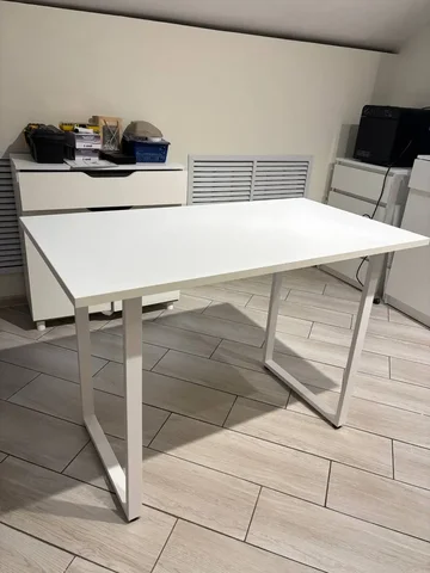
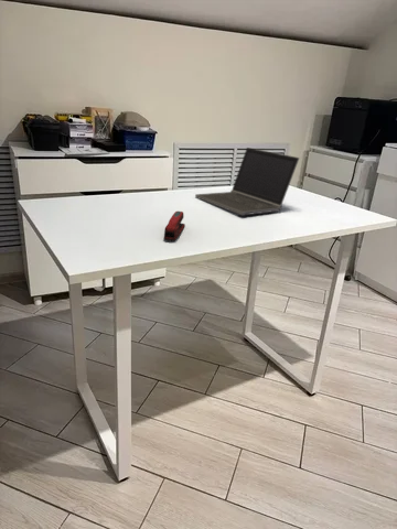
+ stapler (174, 224)
+ laptop computer (245, 179)
